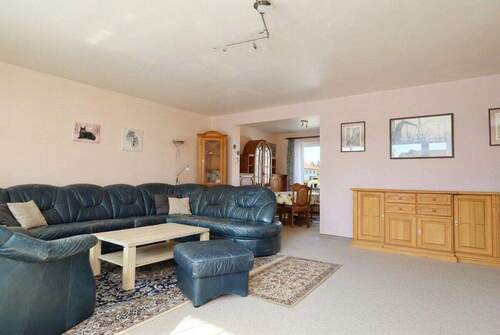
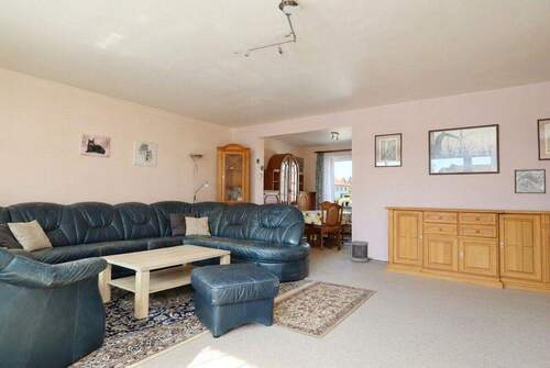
+ wastebasket (360, 250)
+ wall art (529, 181)
